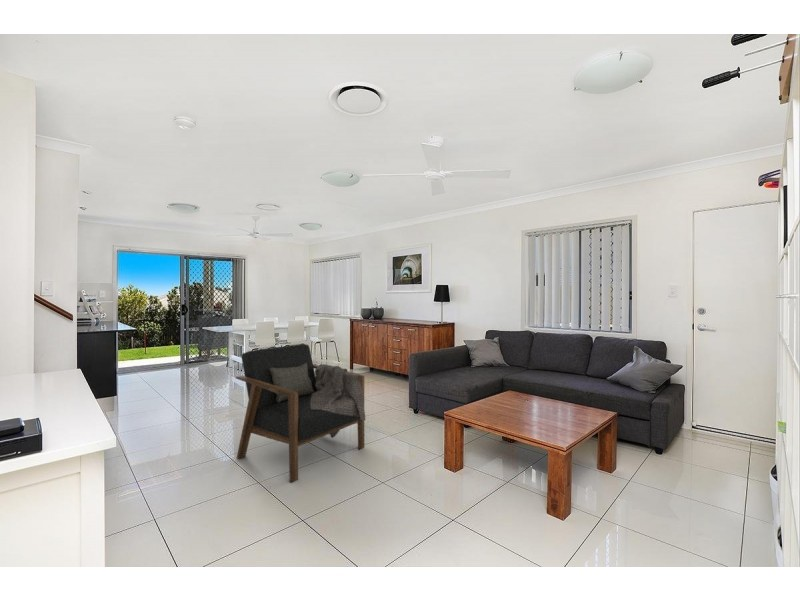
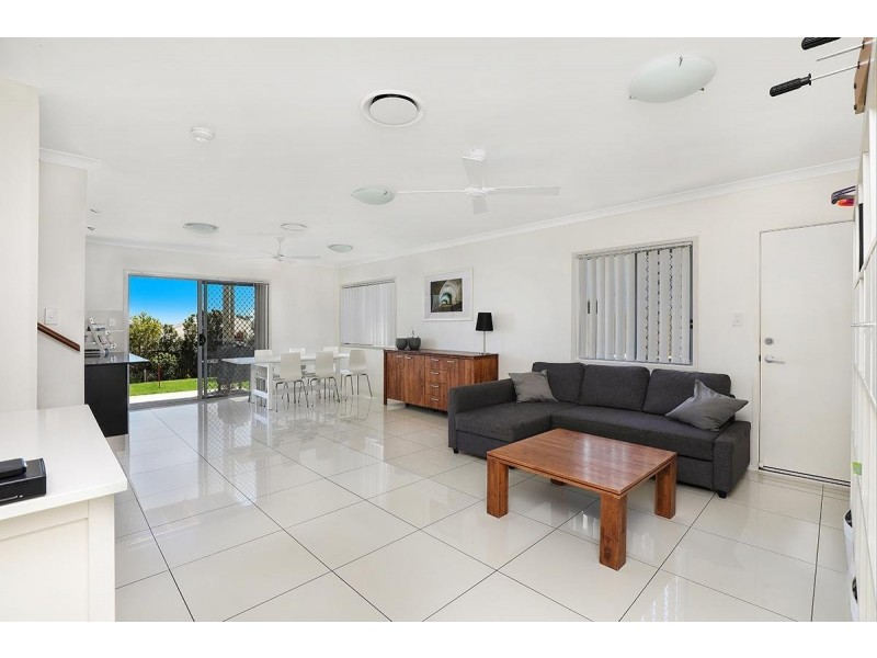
- armchair (309, 400)
